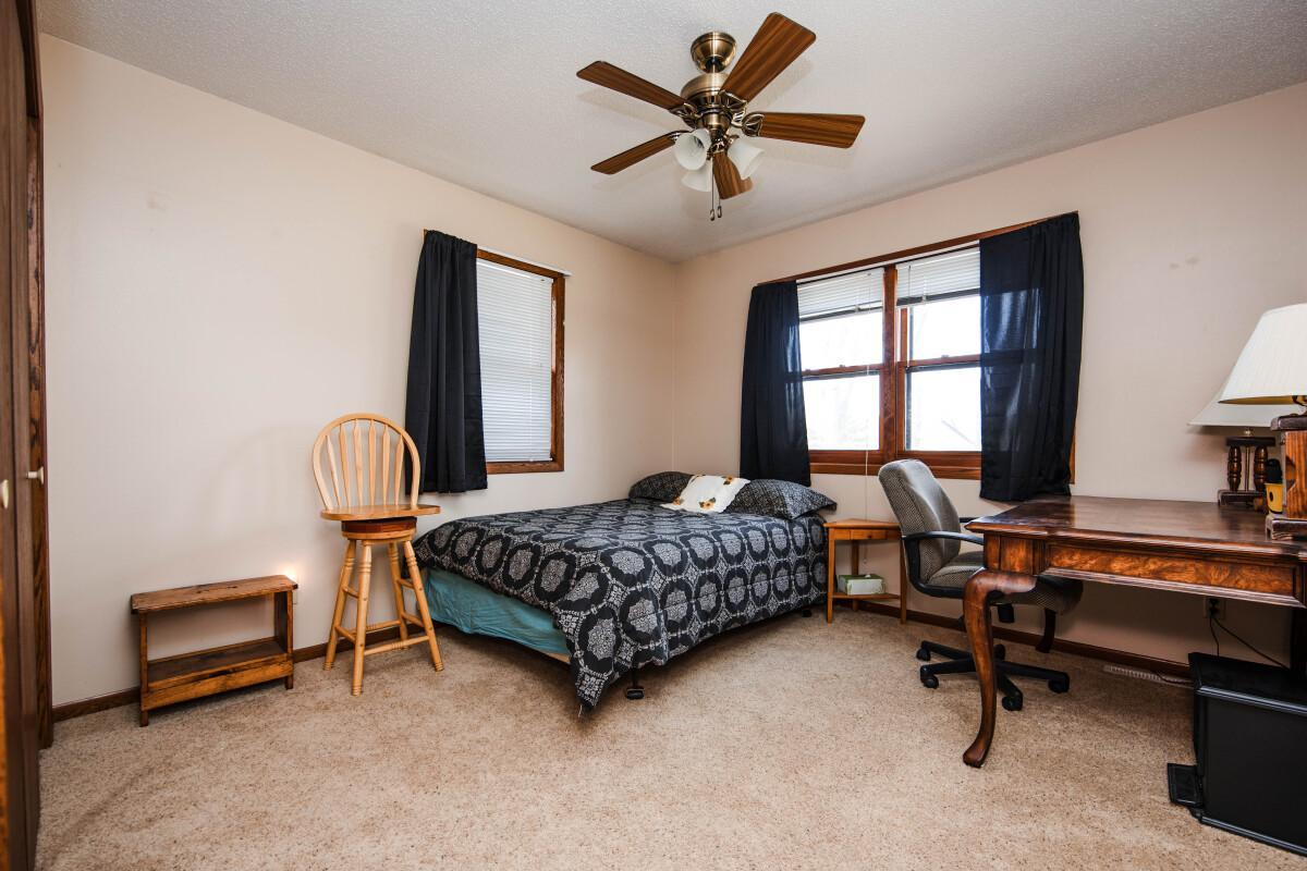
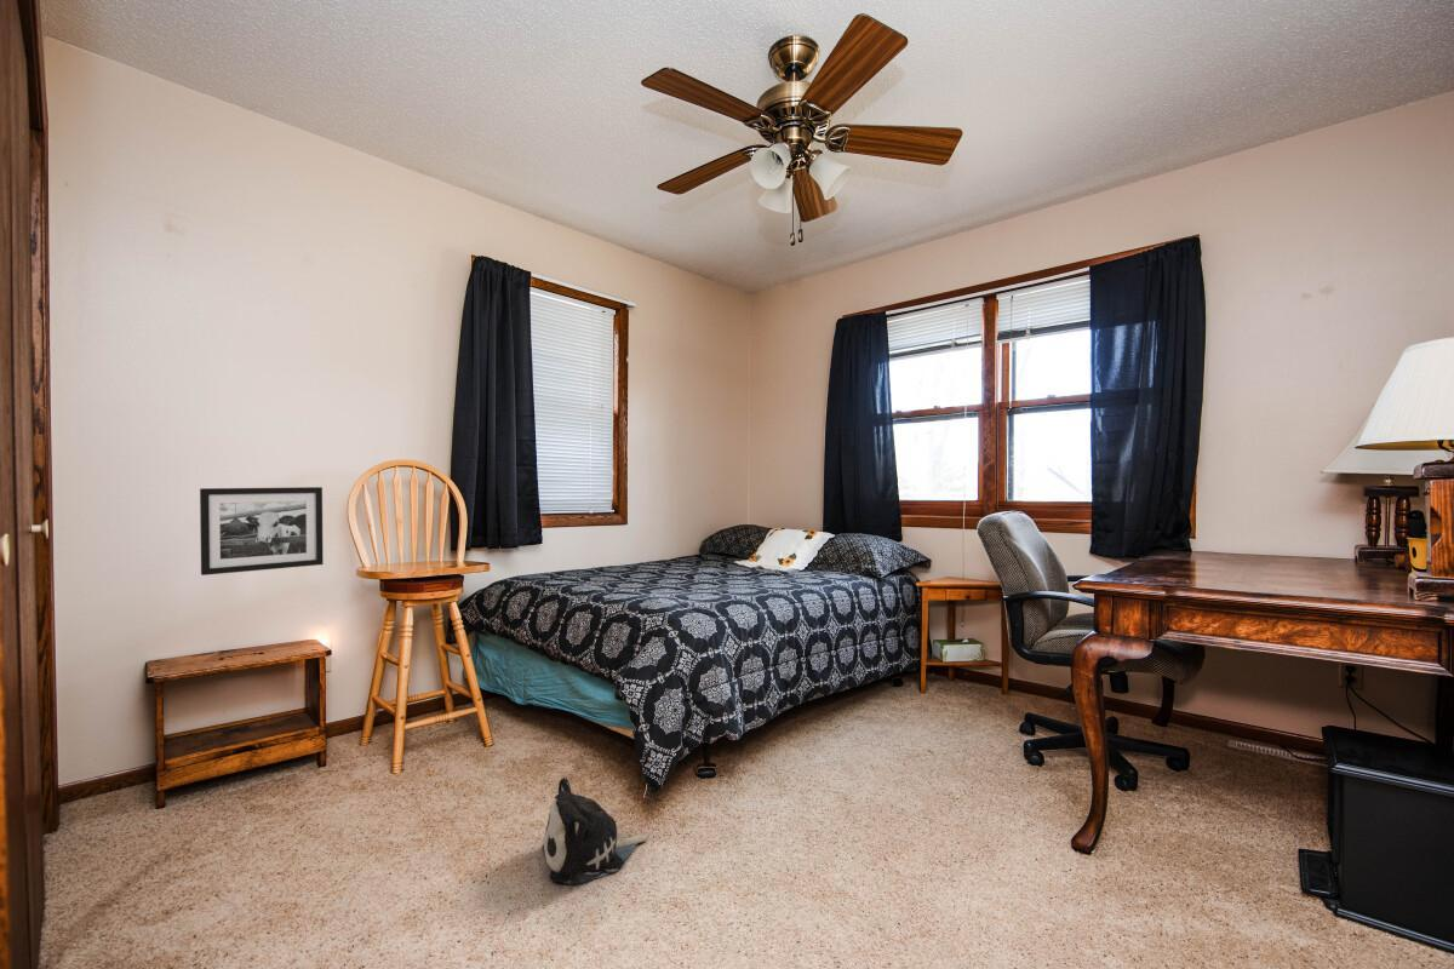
+ picture frame (264, 528)
+ plush toy (596, 818)
